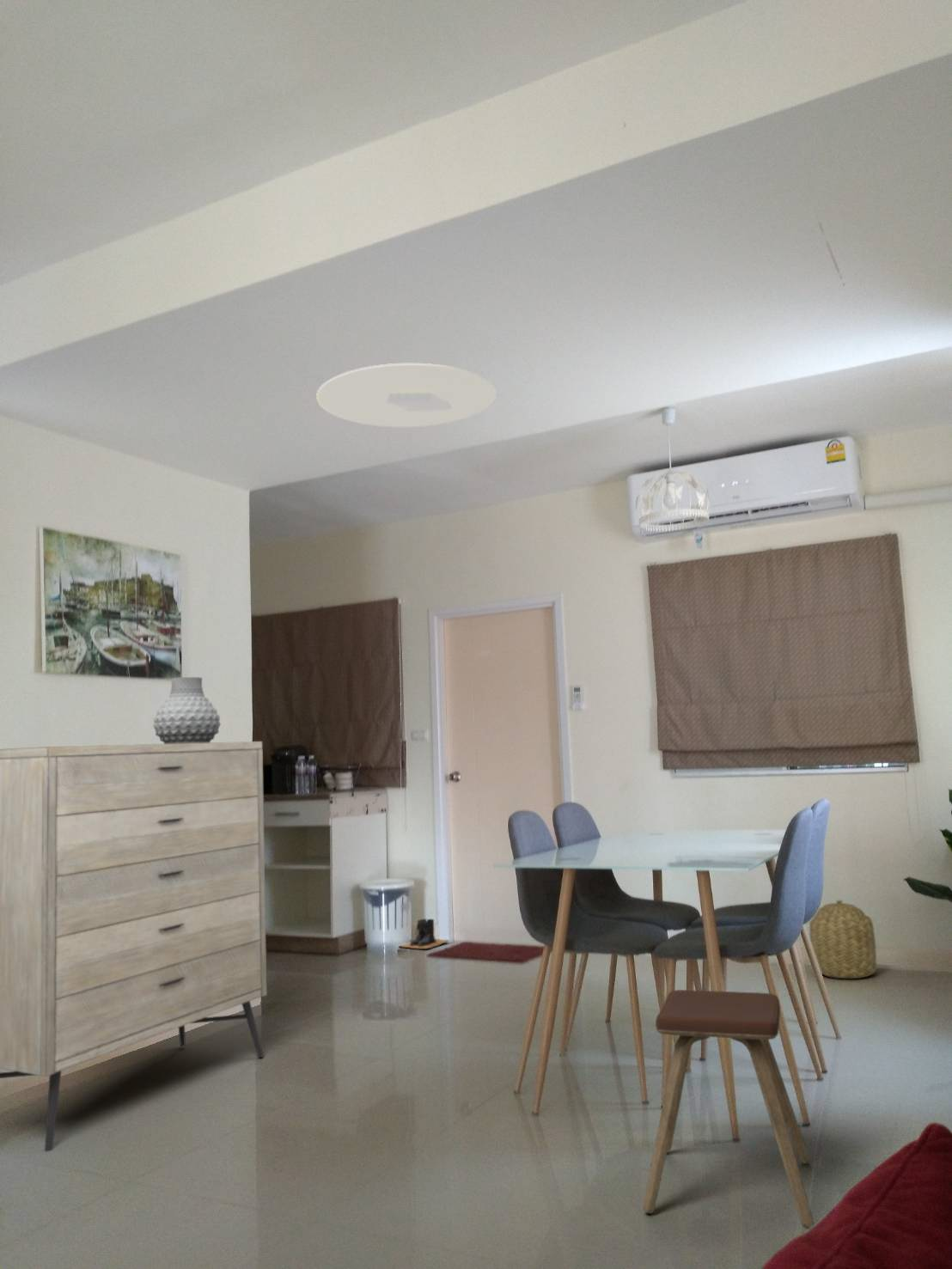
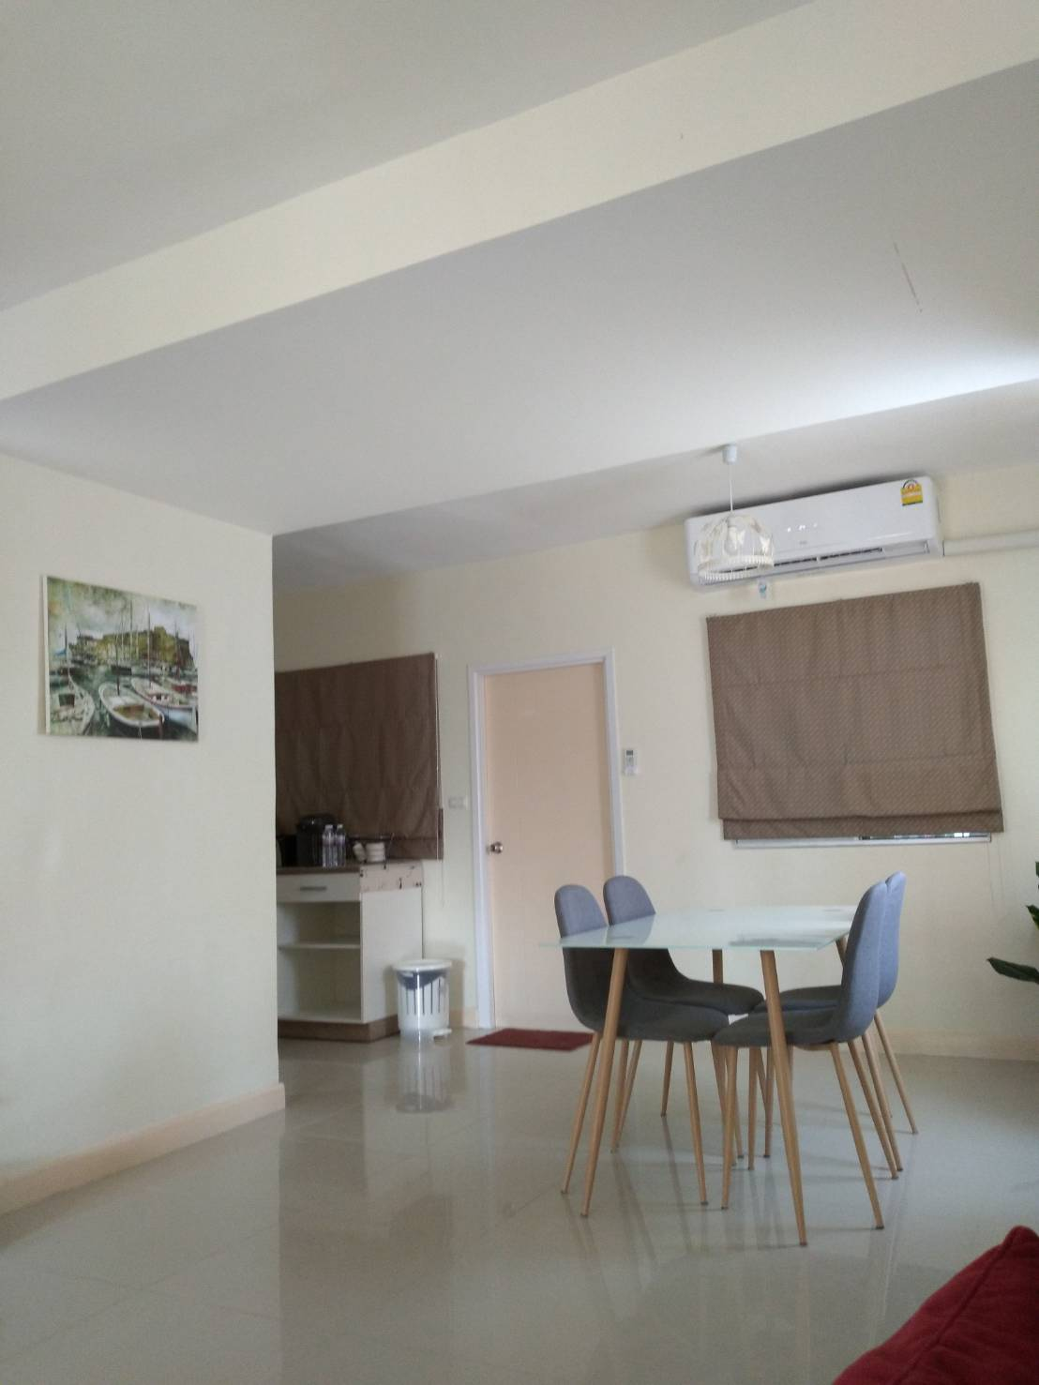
- vase (186, 710)
- ceiling light (406, 390)
- basket (842, 936)
- music stool (759, 1083)
- boots (423, 932)
- dresser (125, 915)
